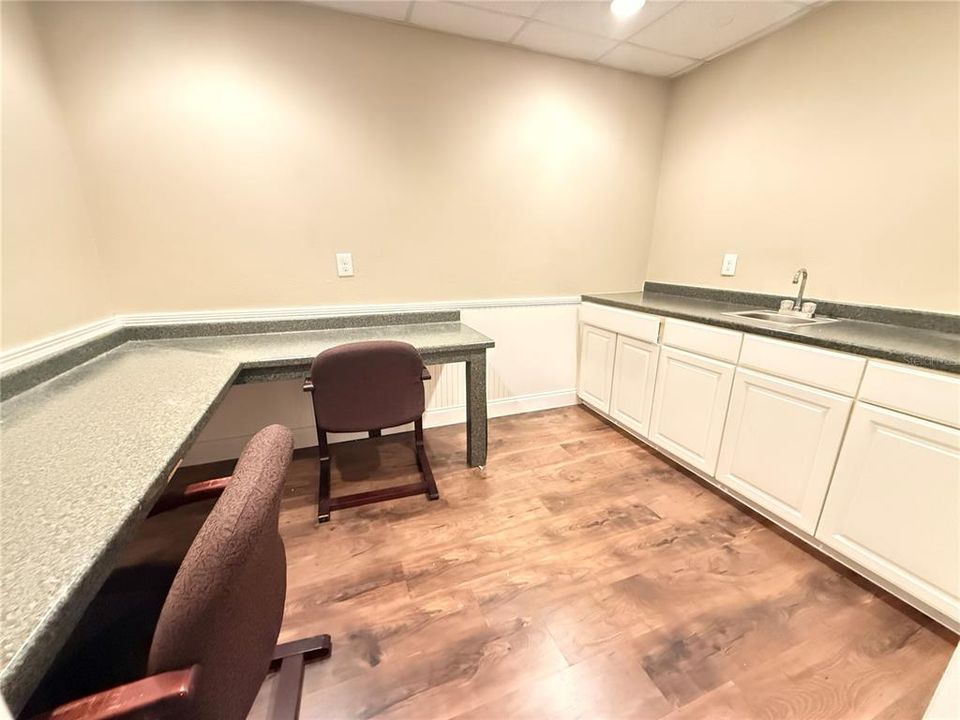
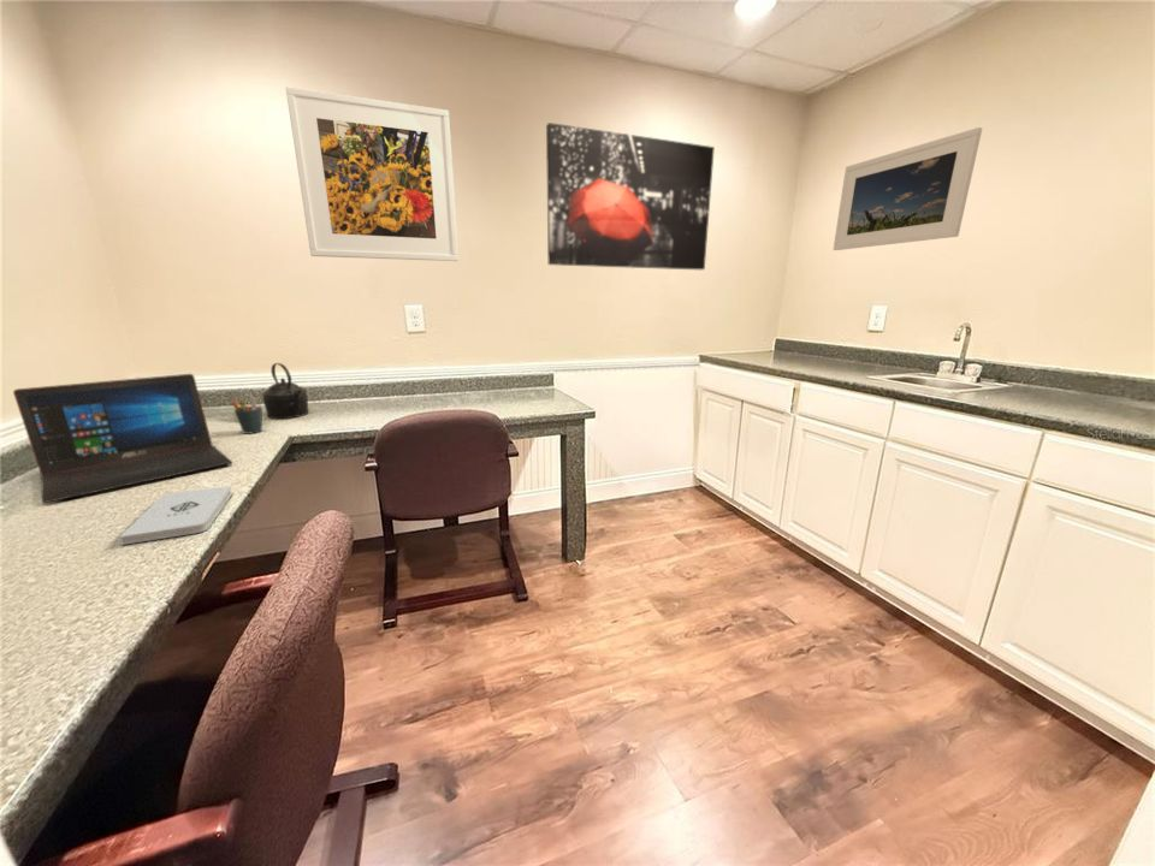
+ pen holder (248, 414)
+ wall art (633, 203)
+ laptop (129, 429)
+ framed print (380, 183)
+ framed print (896, 197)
+ kettle (288, 390)
+ notepad (183, 511)
